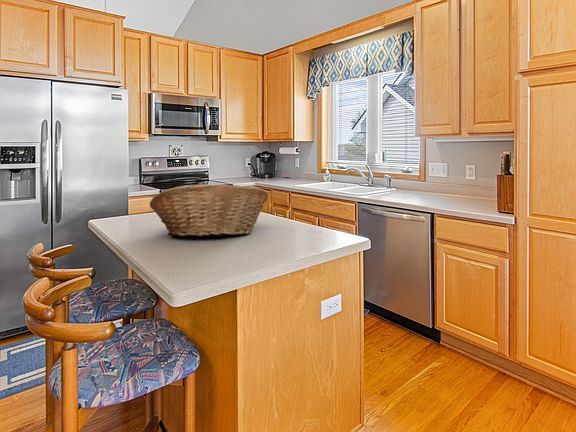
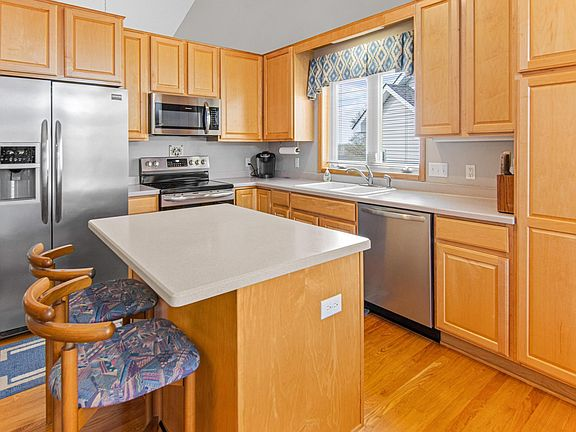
- fruit basket (211, 210)
